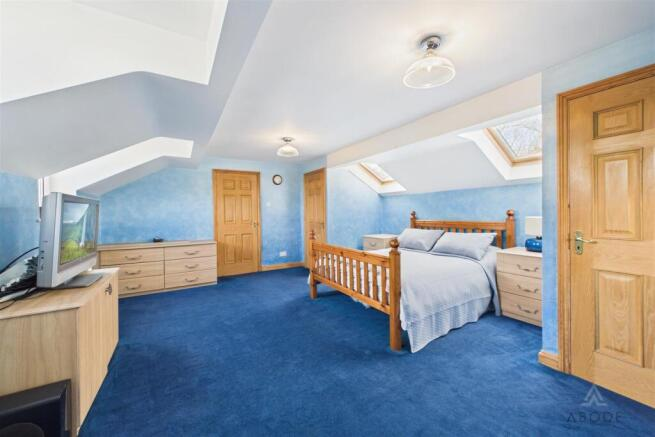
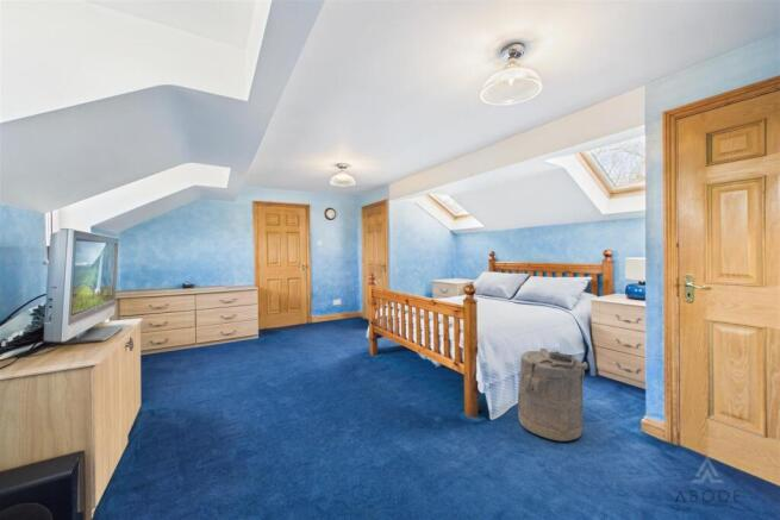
+ laundry hamper (547, 388)
